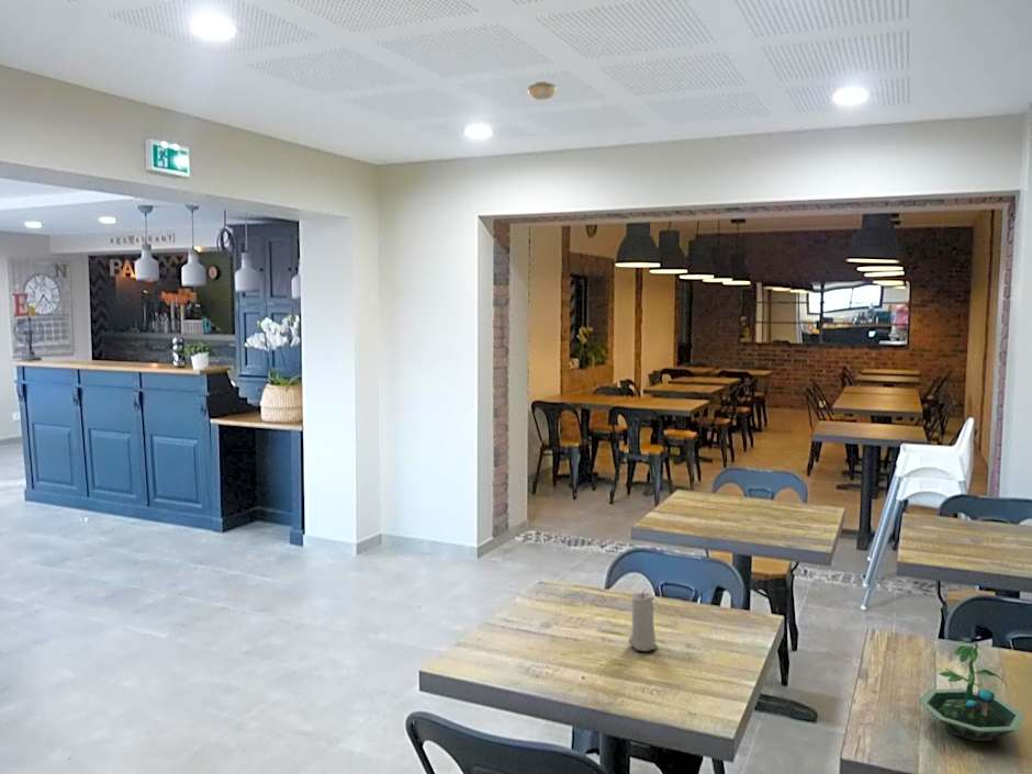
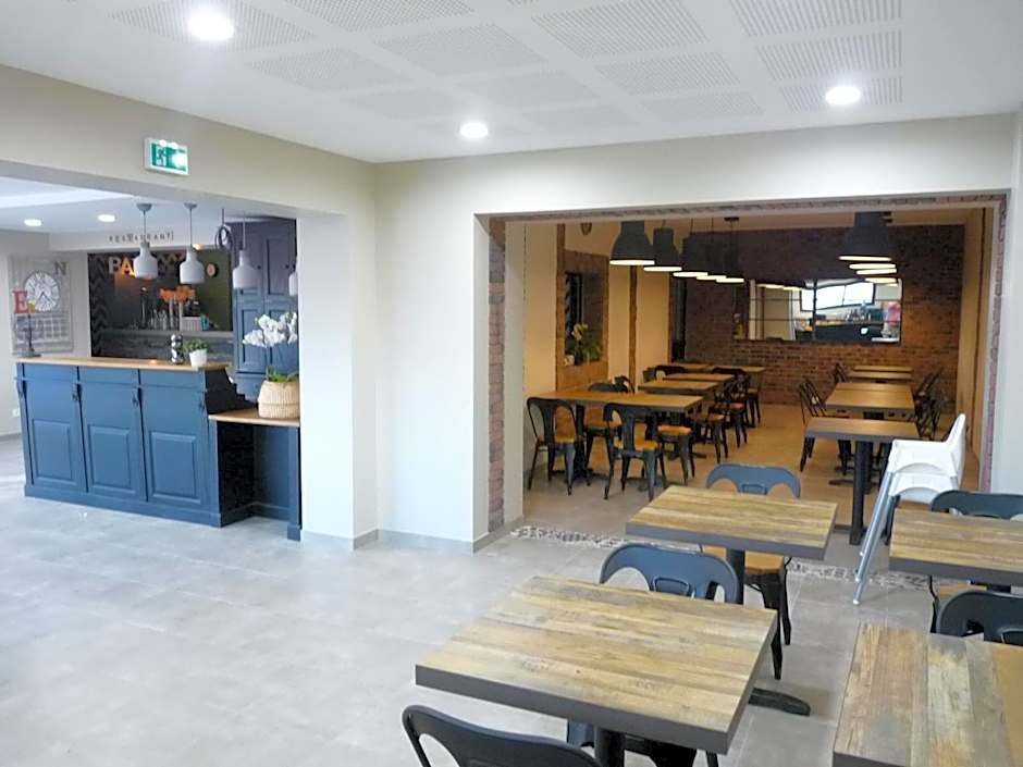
- candle (642, 618)
- smoke detector (541, 90)
- terrarium (973, 660)
